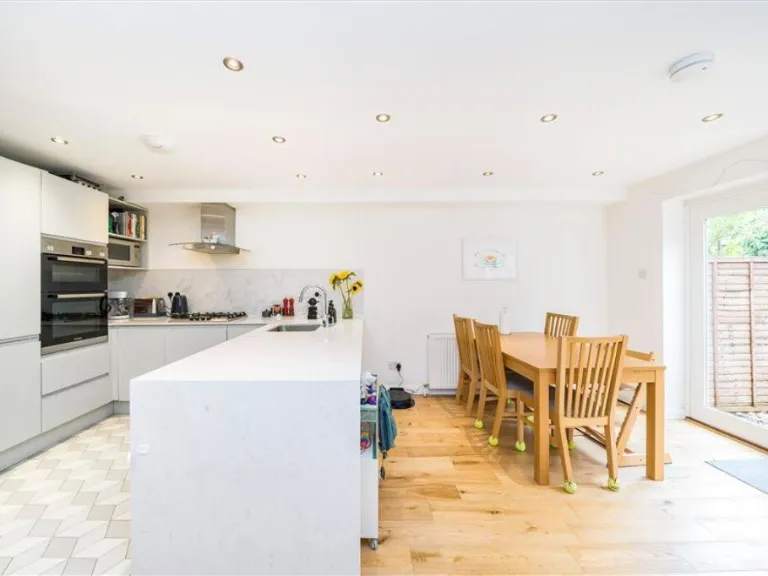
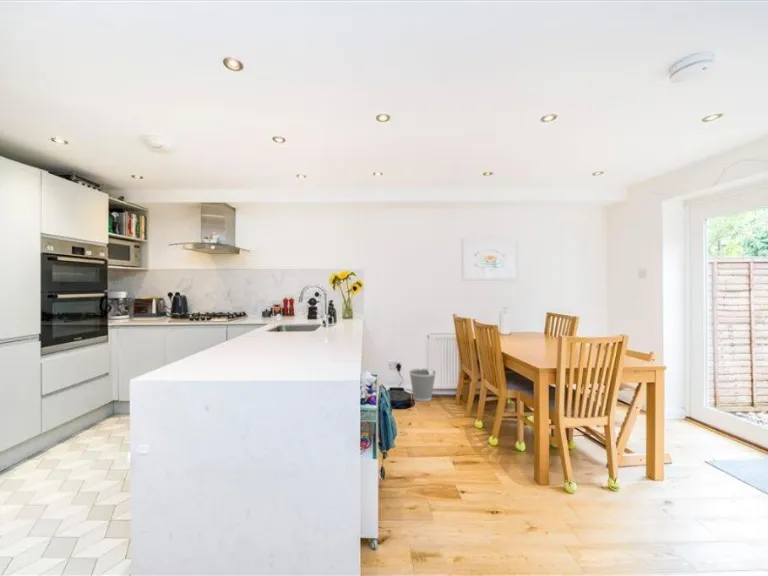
+ wastebasket (422, 384)
